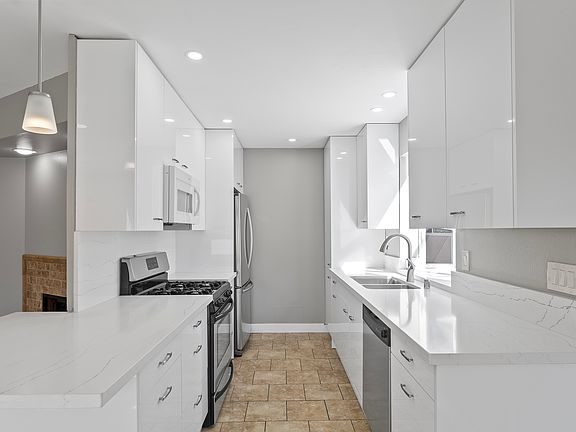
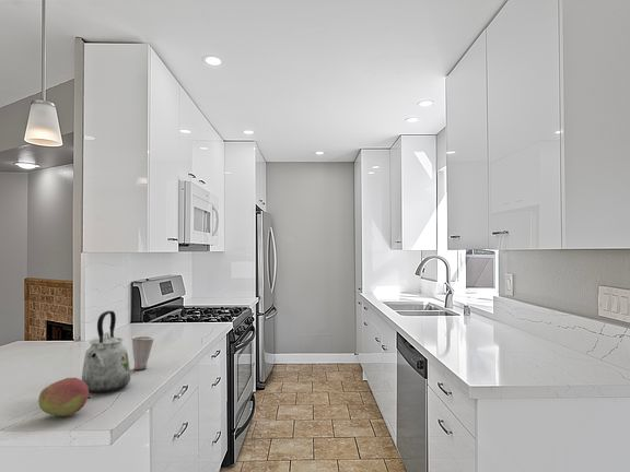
+ cup (142, 352)
+ fruit (65, 397)
+ kettle (103, 352)
